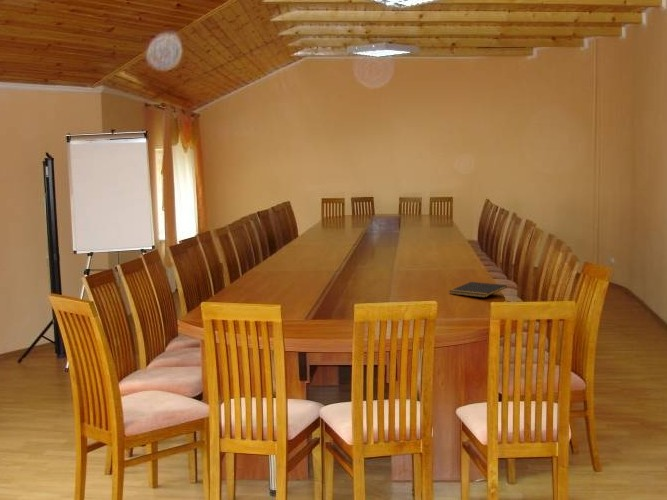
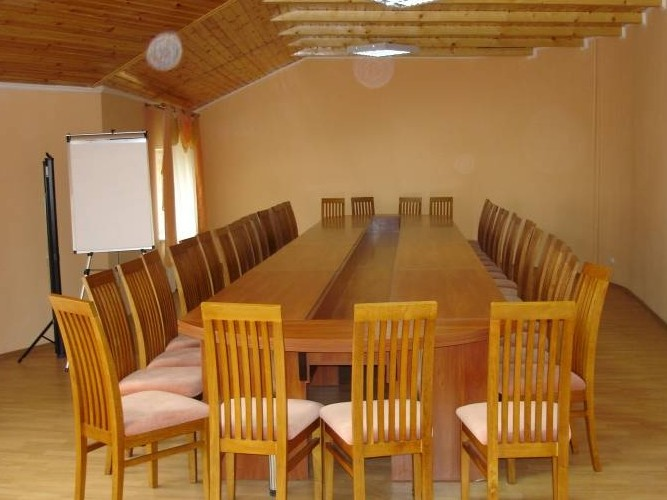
- notepad (477, 289)
